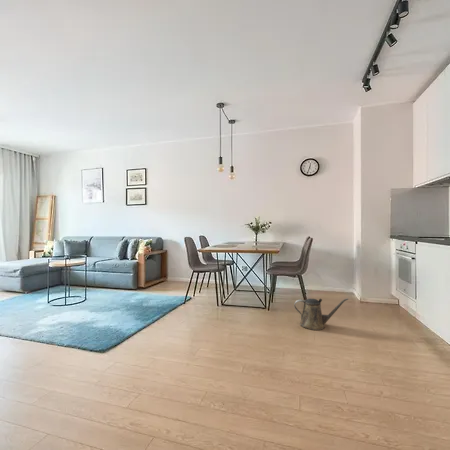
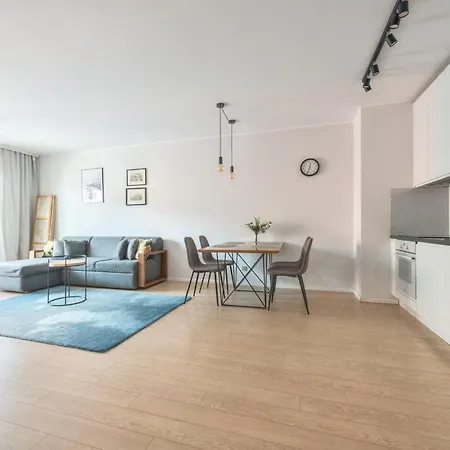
- watering can (320, 311)
